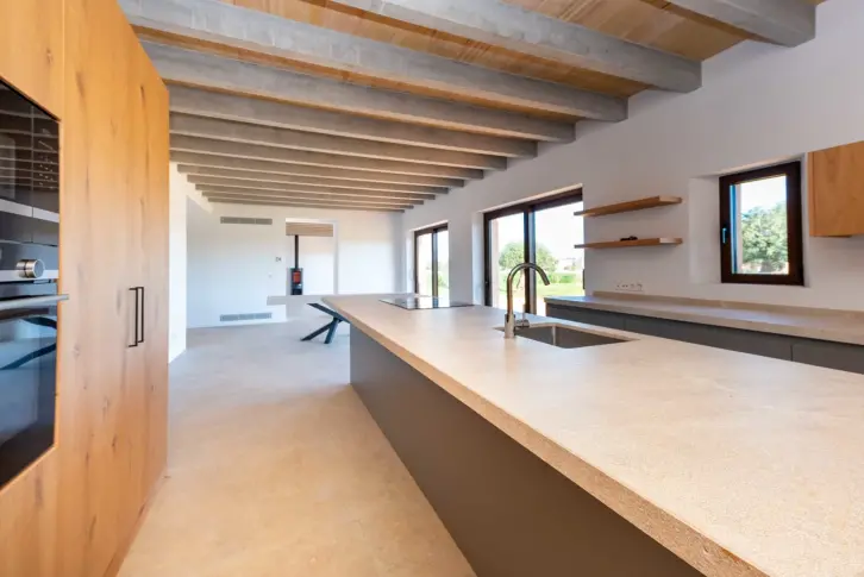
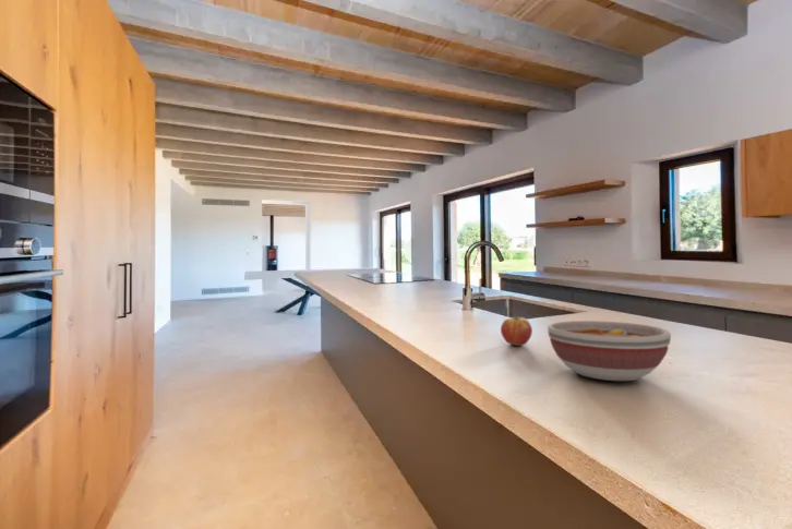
+ fruit (516, 329)
+ bowl (605, 350)
